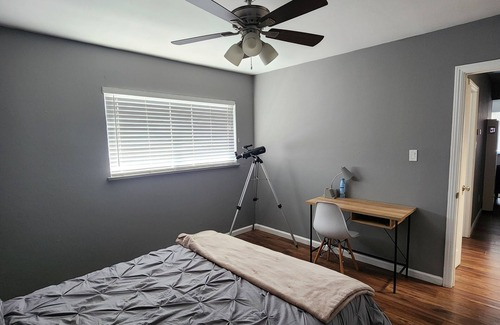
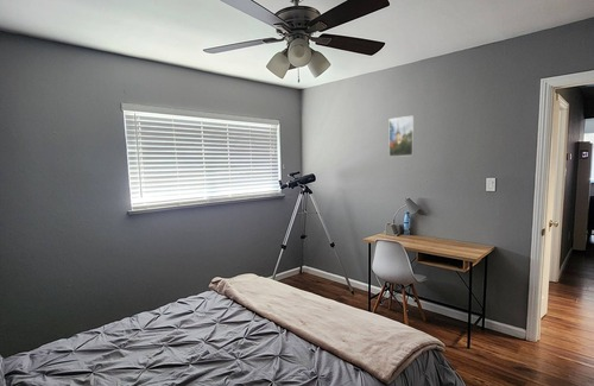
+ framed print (400, 137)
